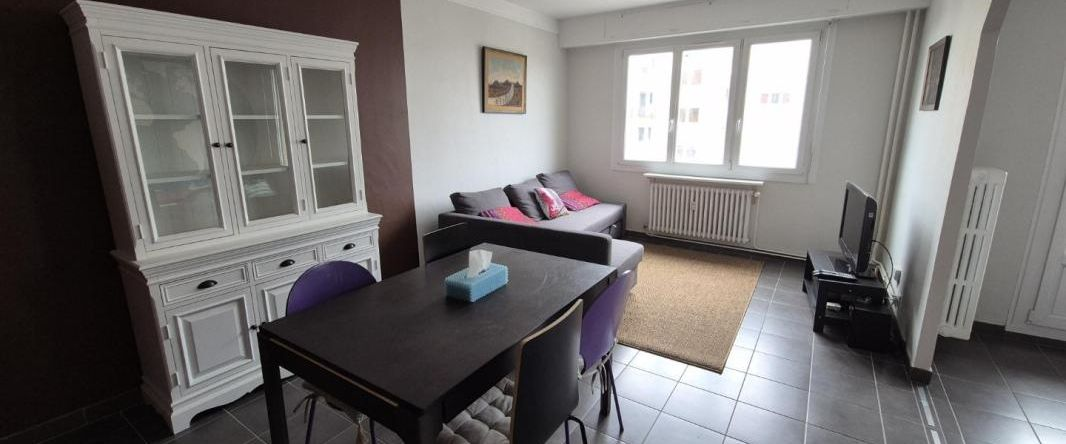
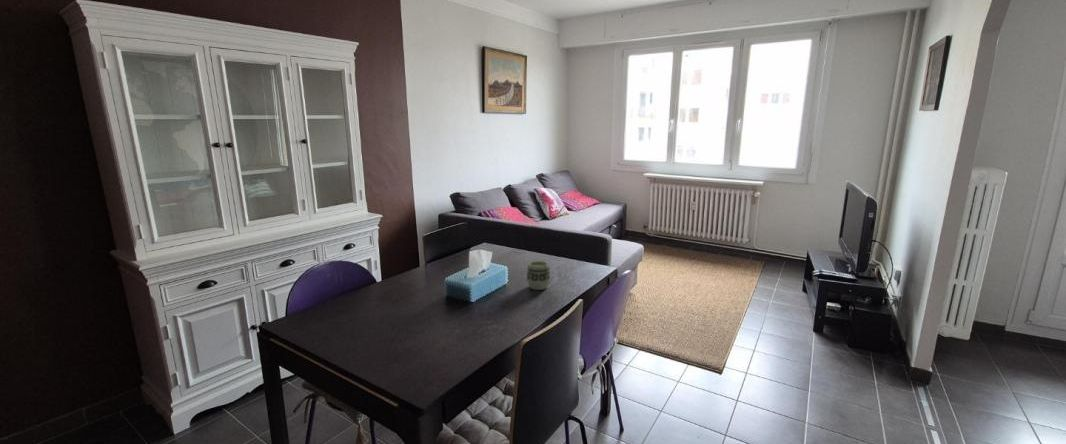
+ cup (538, 275)
